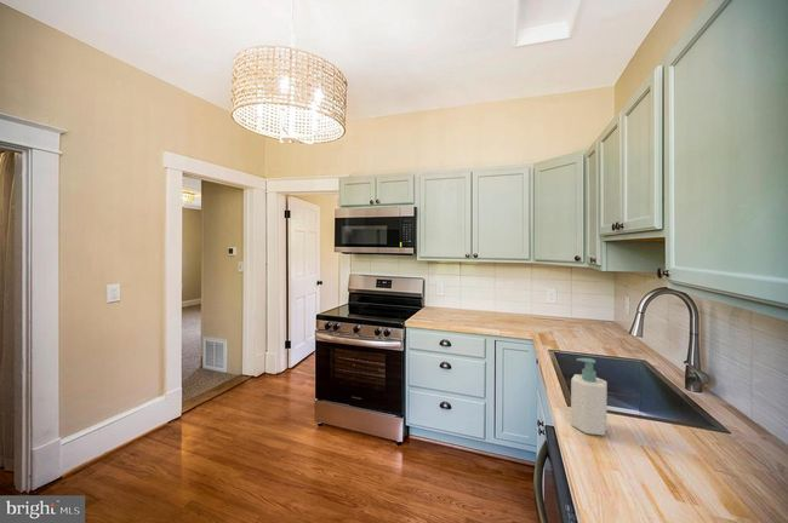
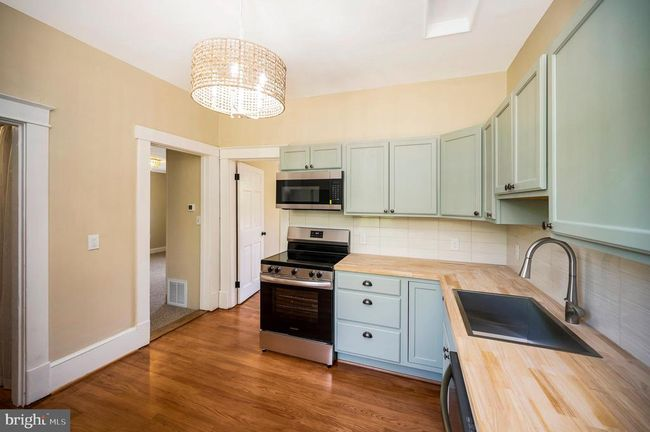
- soap bottle (588, 392)
